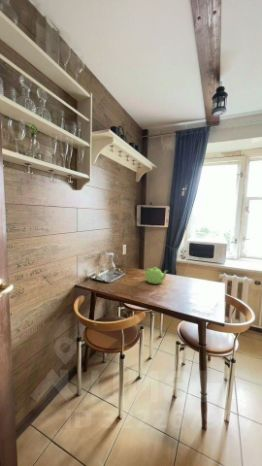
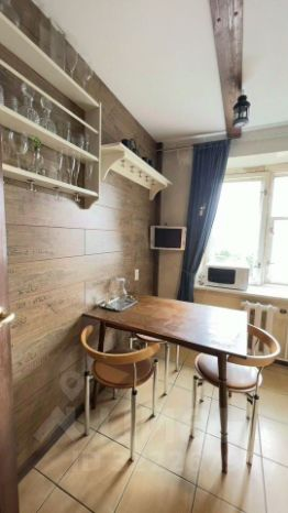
- teapot (155, 274)
